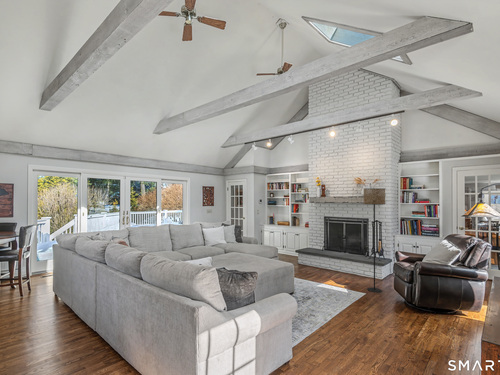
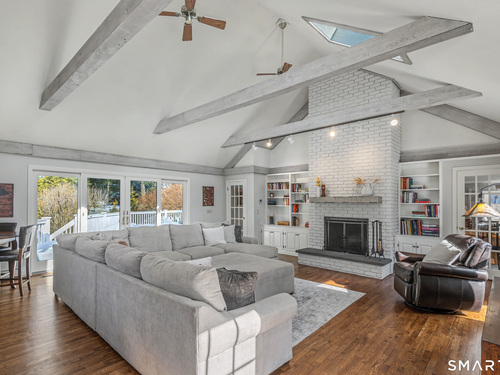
- floor lamp (374, 239)
